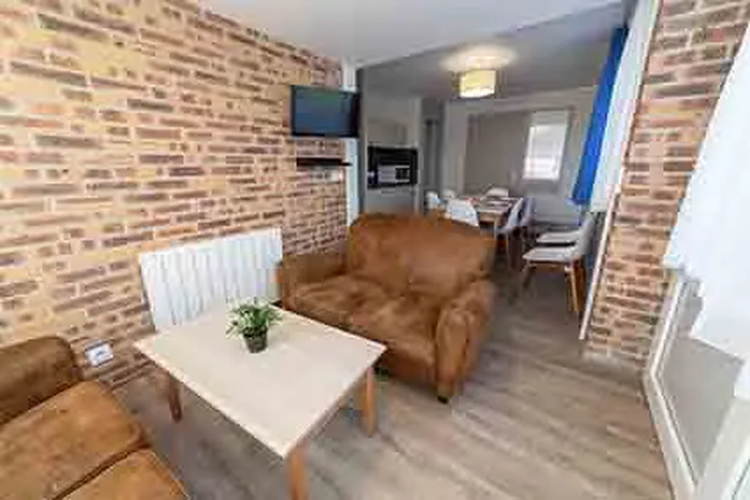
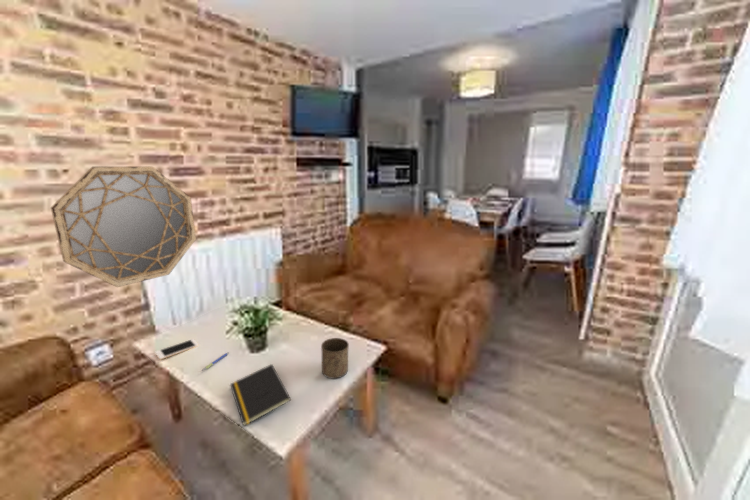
+ cup (335, 357)
+ notepad (259, 391)
+ cell phone (177, 348)
+ home mirror (134, 225)
+ pen (215, 361)
